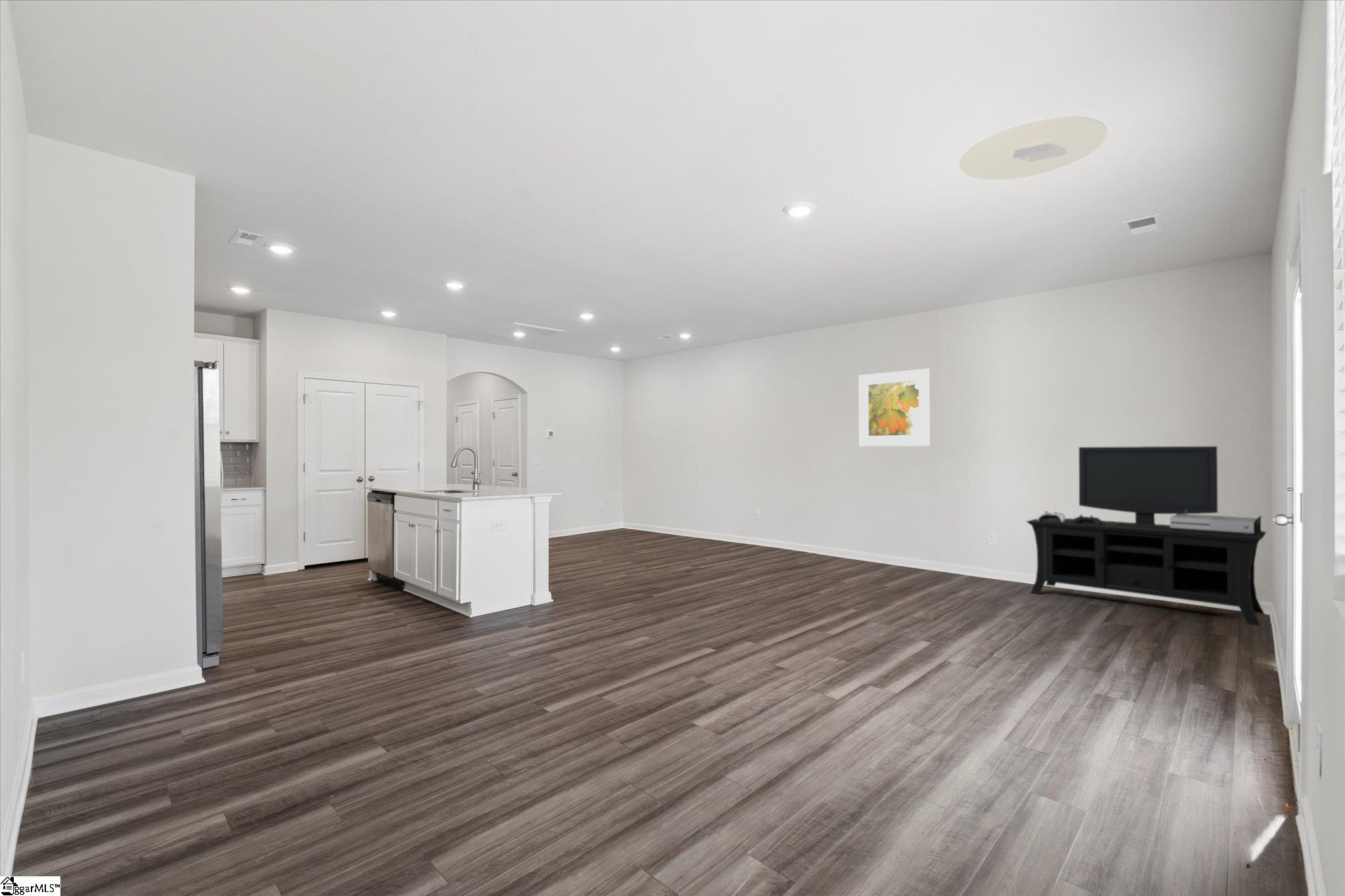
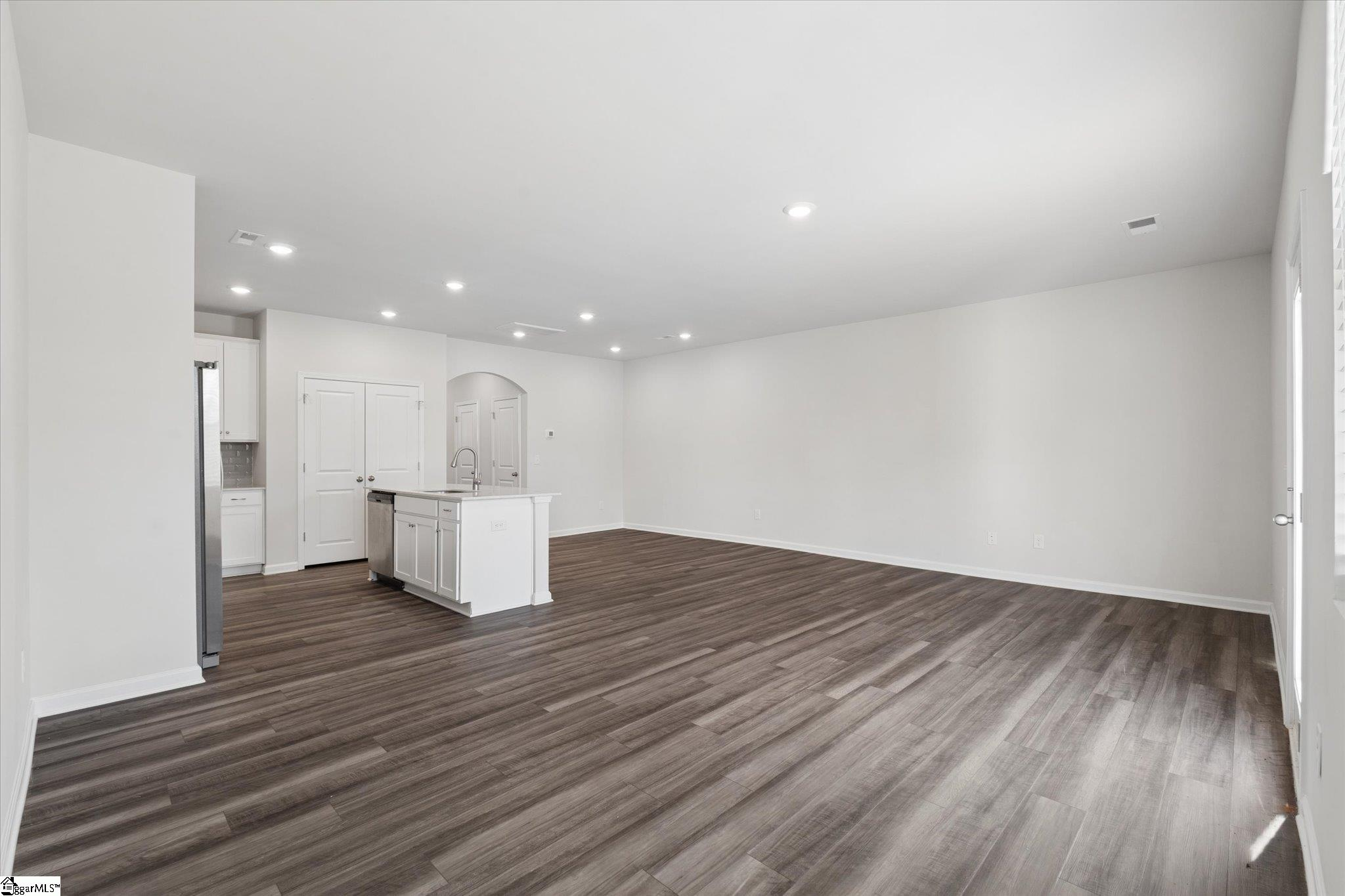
- ceiling light (1028, 145)
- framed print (893, 409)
- media console (1137, 524)
